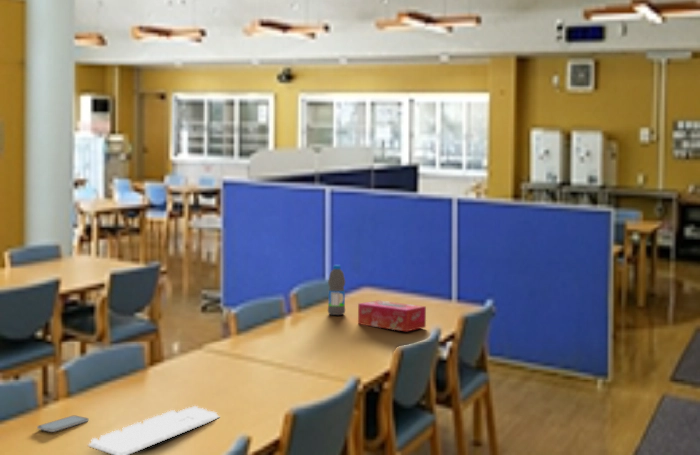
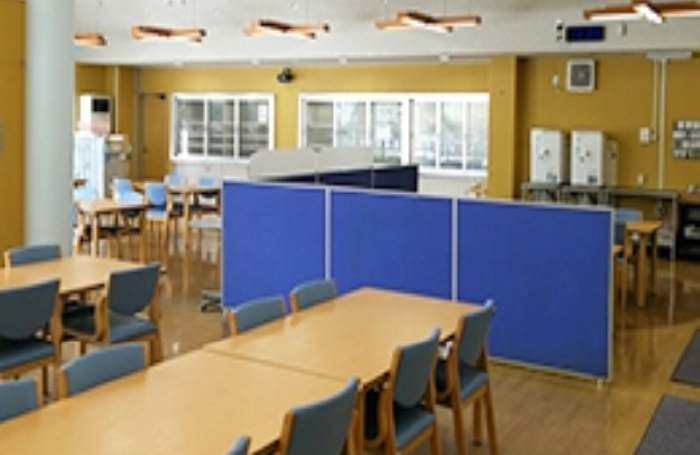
- tissue box (391, 315)
- keyboard (158, 428)
- smartphone (63, 423)
- water bottle (336, 289)
